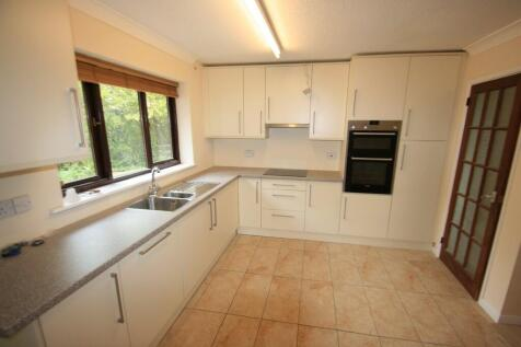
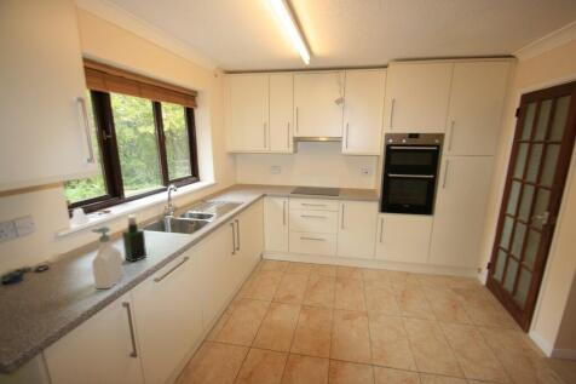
+ spray bottle (133, 236)
+ soap bottle (104, 254)
